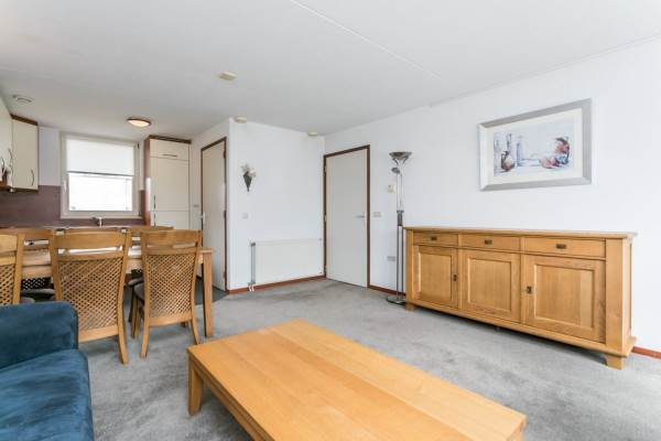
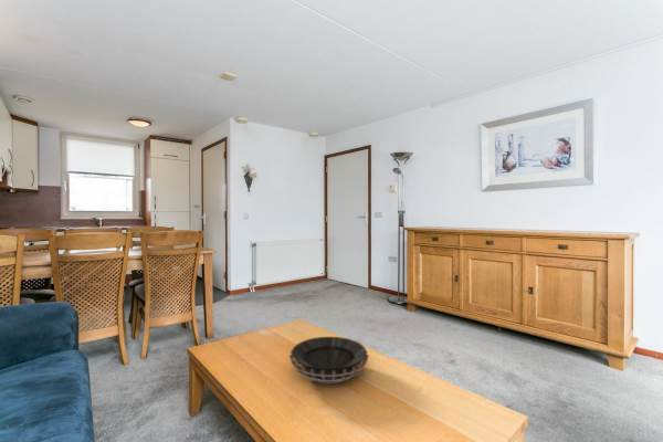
+ decorative bowl (328, 361)
